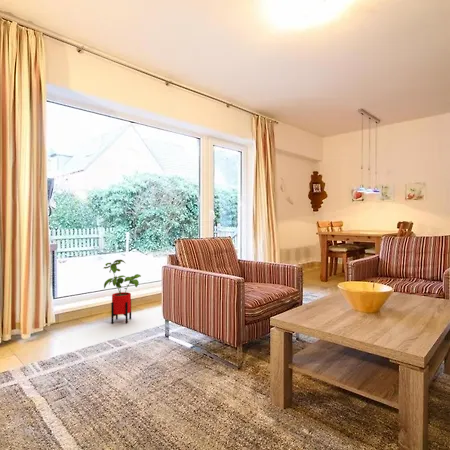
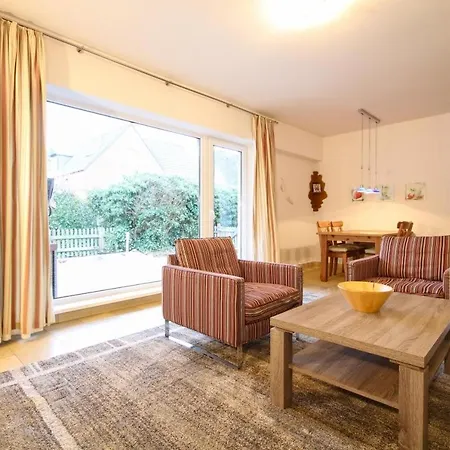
- house plant (120, 290)
